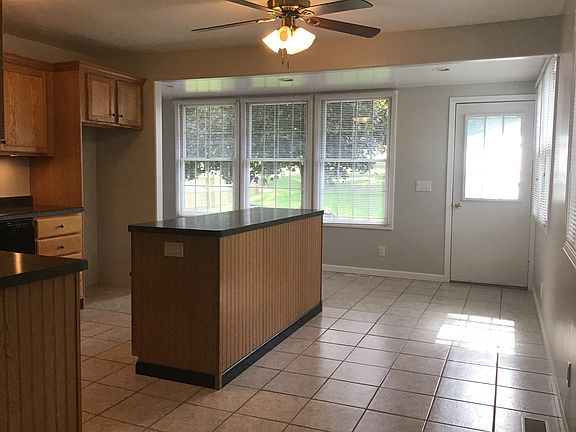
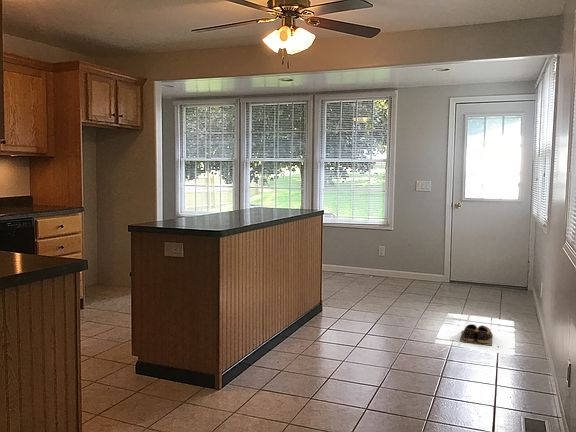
+ shoes (476, 331)
